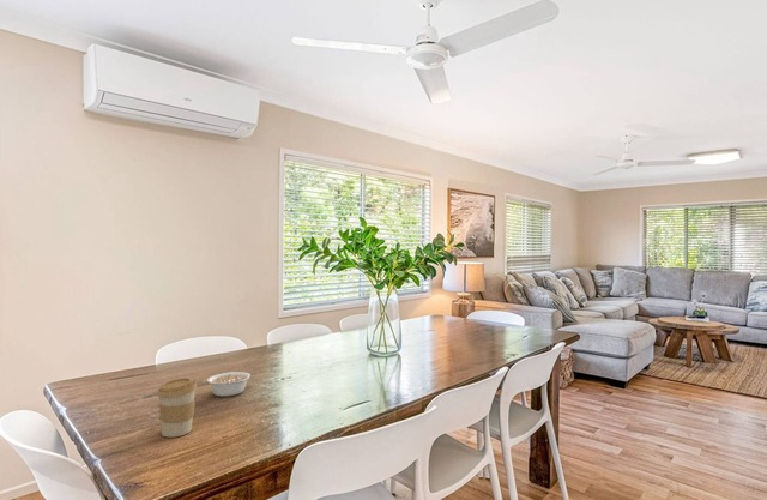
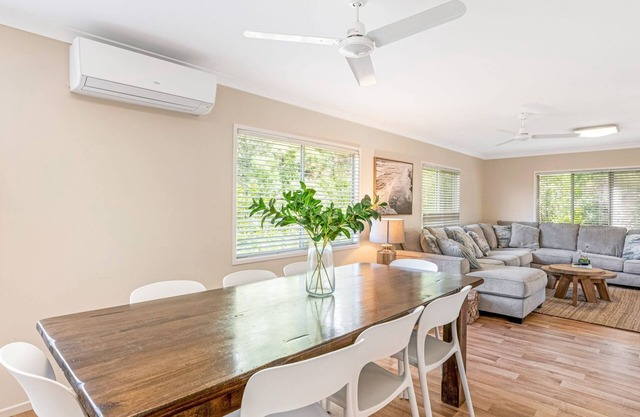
- coffee cup (176, 405)
- legume (230, 382)
